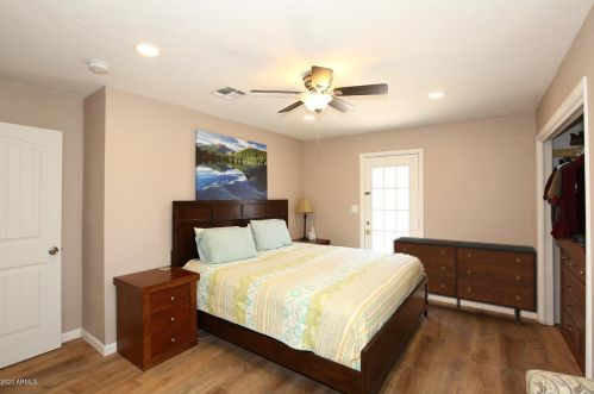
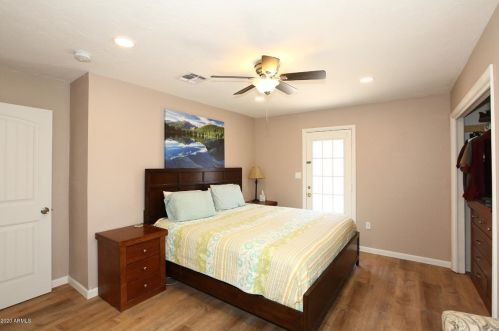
- dresser (458, 276)
